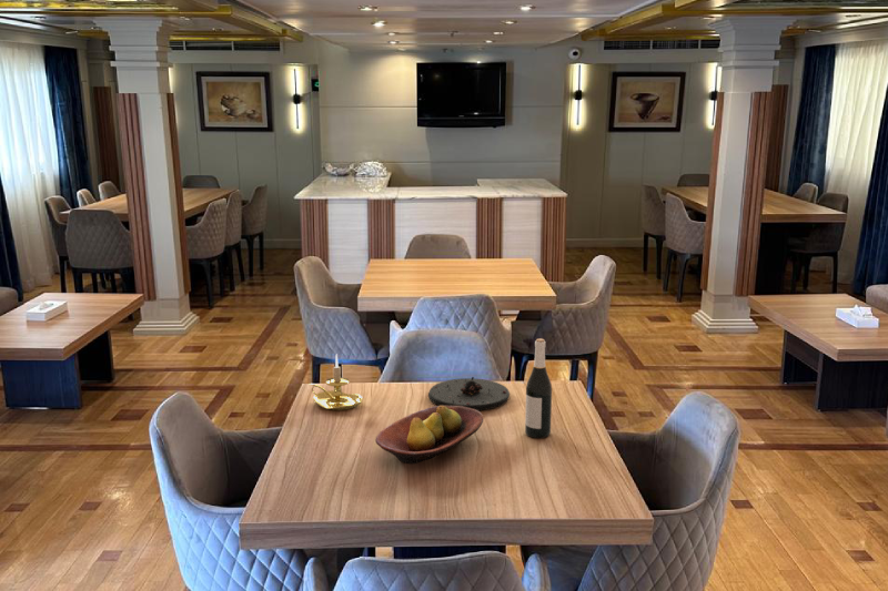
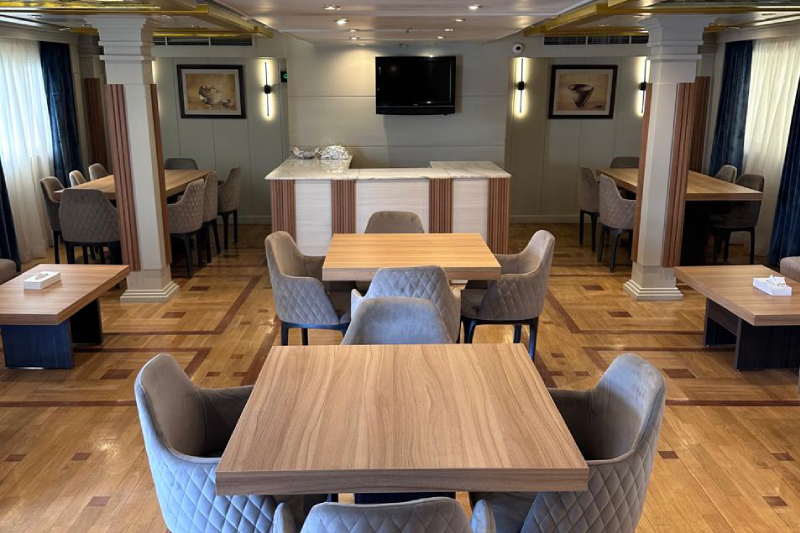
- candle holder (333, 378)
- plate (468, 388)
- fruit bowl (431, 429)
- wine bottle (538, 387)
